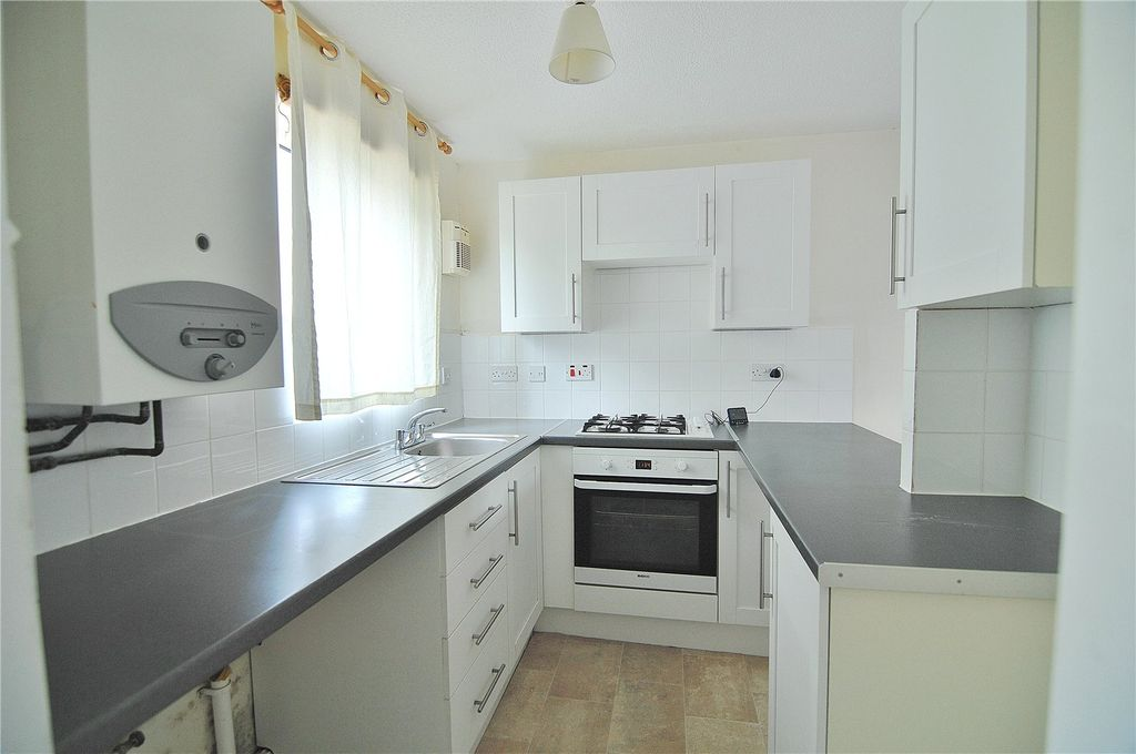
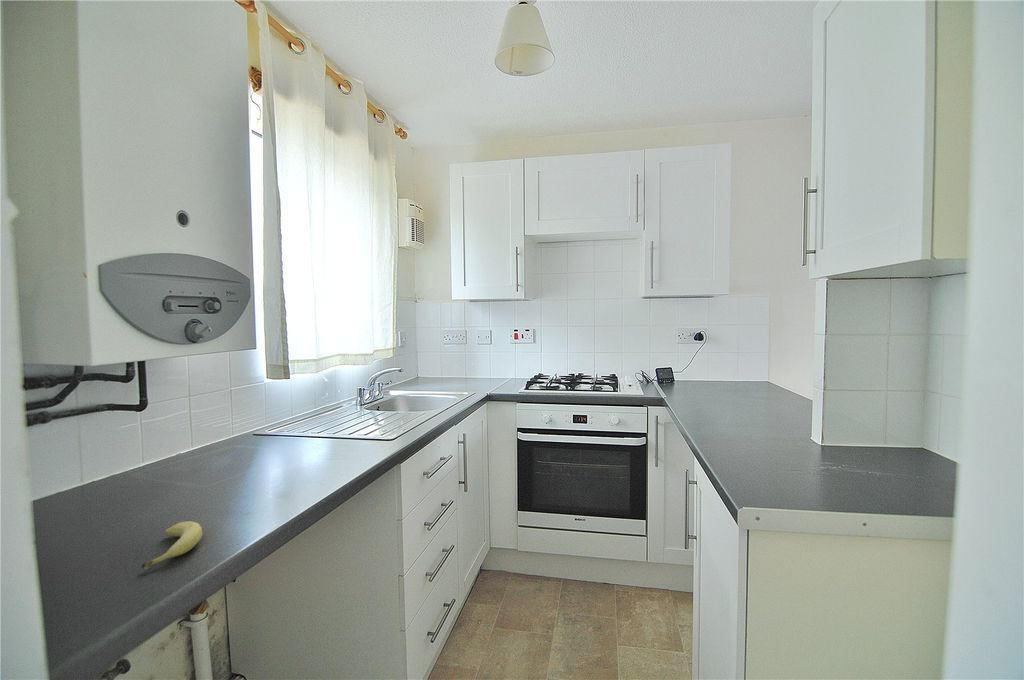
+ fruit (178, 540)
